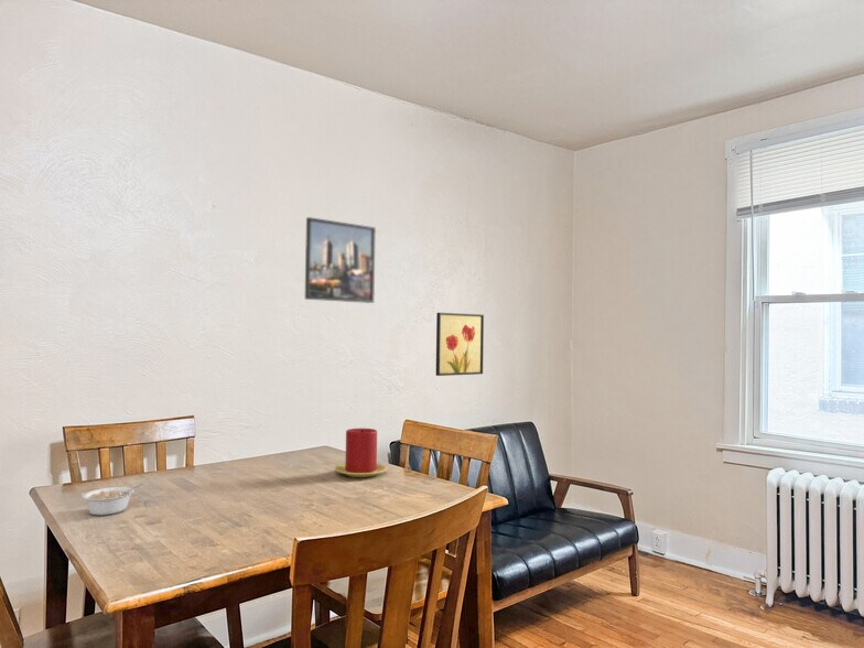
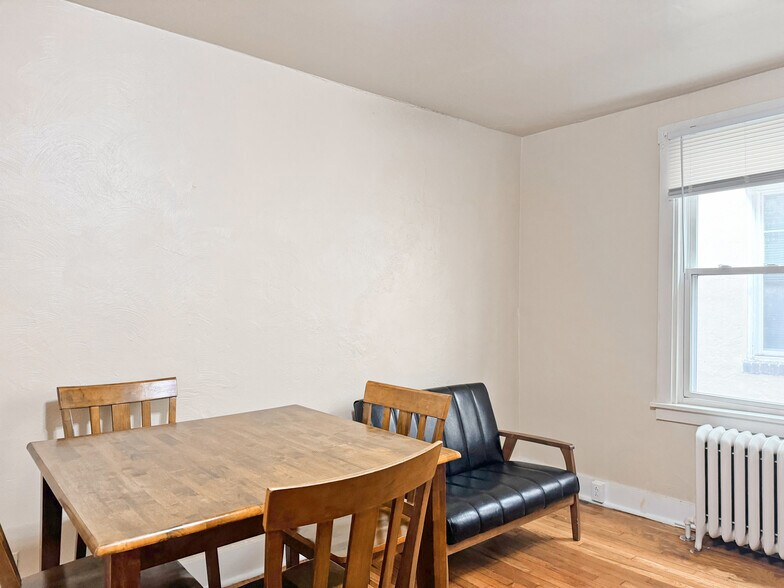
- wall art (460, 344)
- legume (109, 499)
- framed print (341, 261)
- candle (360, 451)
